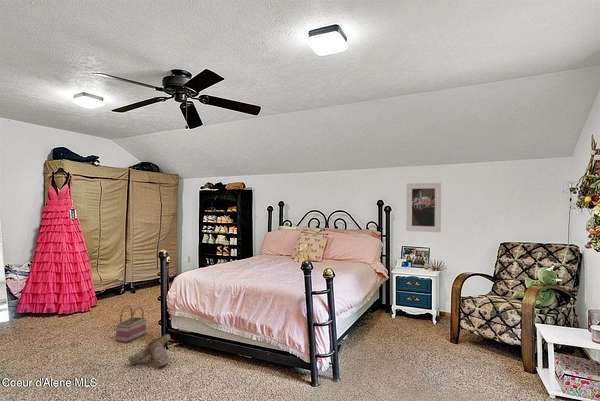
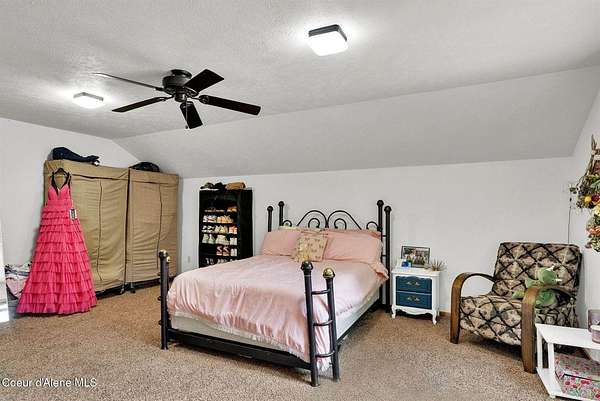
- boots (149, 349)
- basket (131, 321)
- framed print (423, 207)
